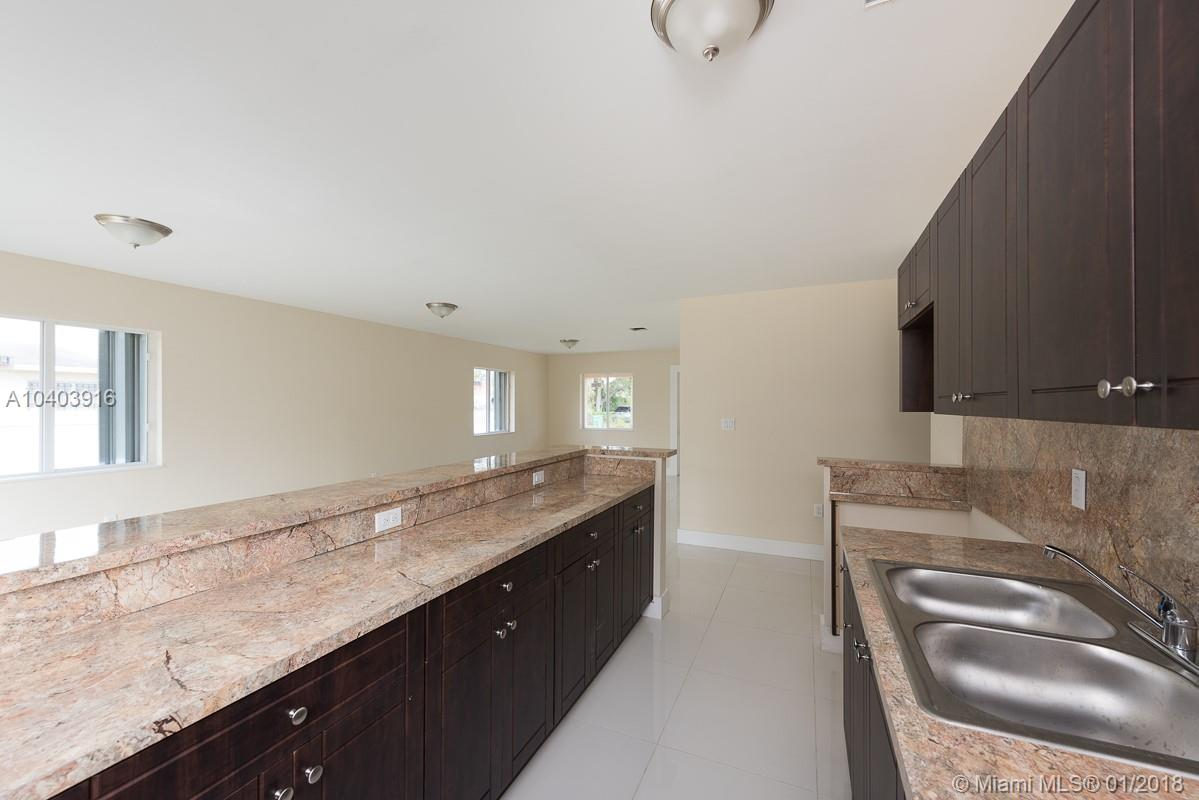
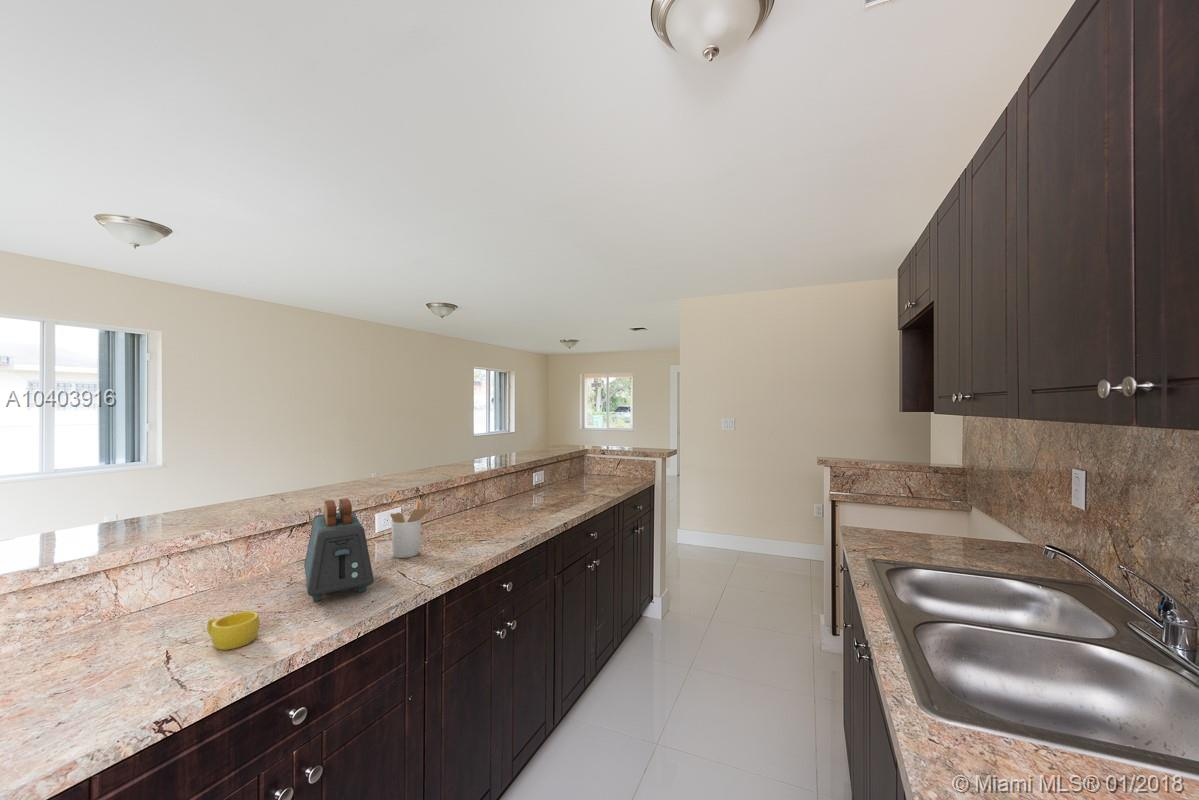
+ toaster (337, 543)
+ utensil holder (411, 529)
+ cup (230, 630)
